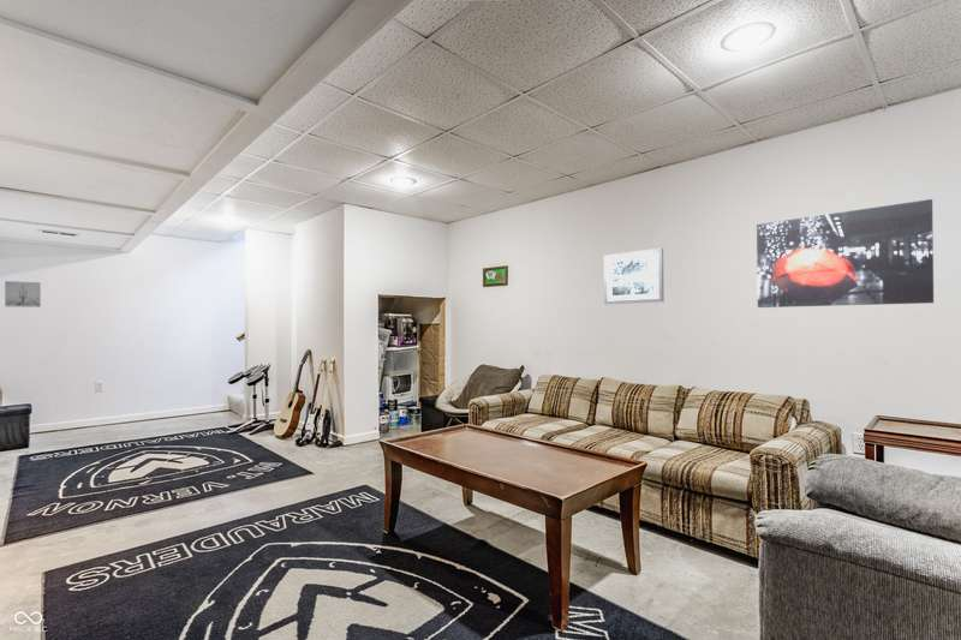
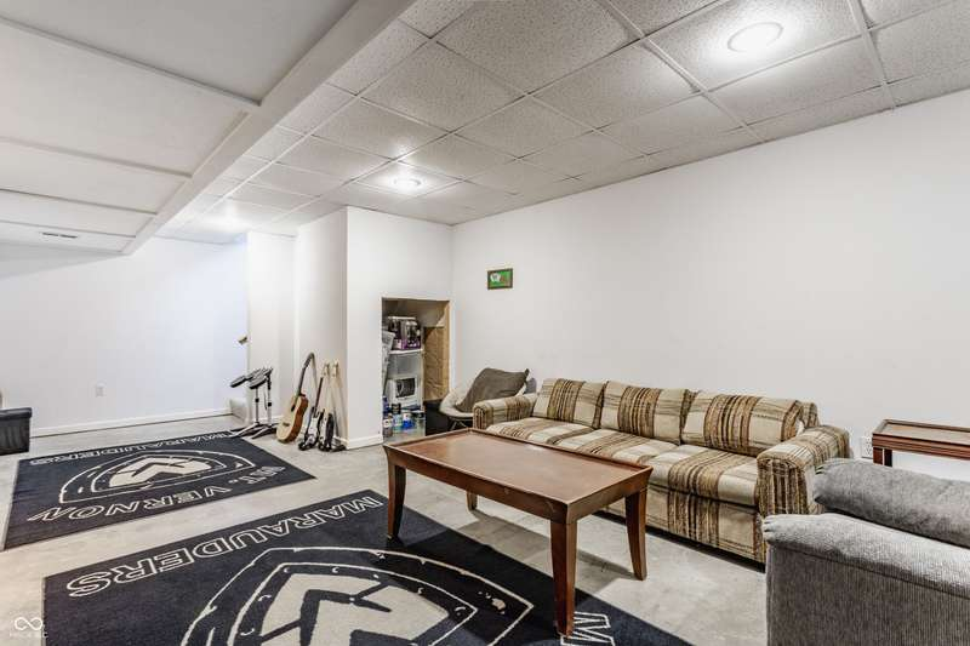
- wall art (23, 294)
- wall art (835, 259)
- wall art (632, 277)
